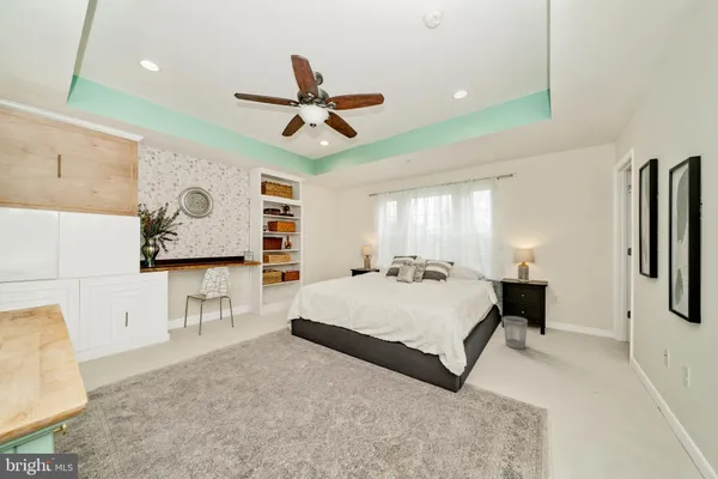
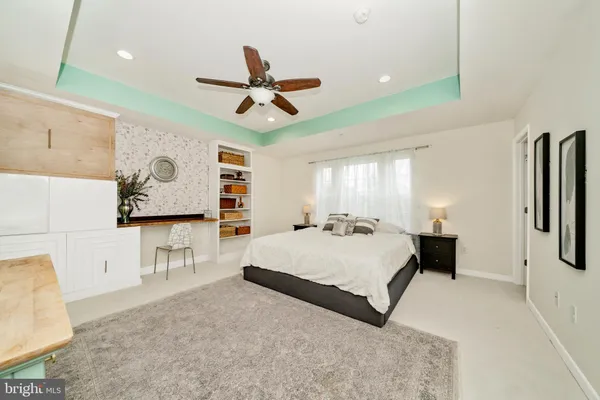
- wastebasket (513, 332)
